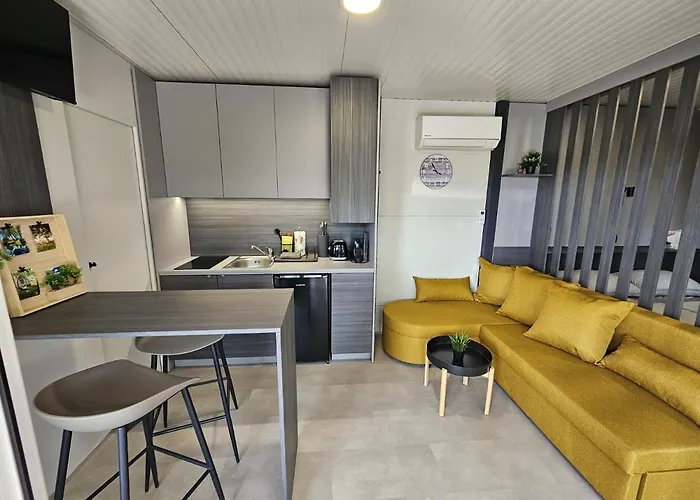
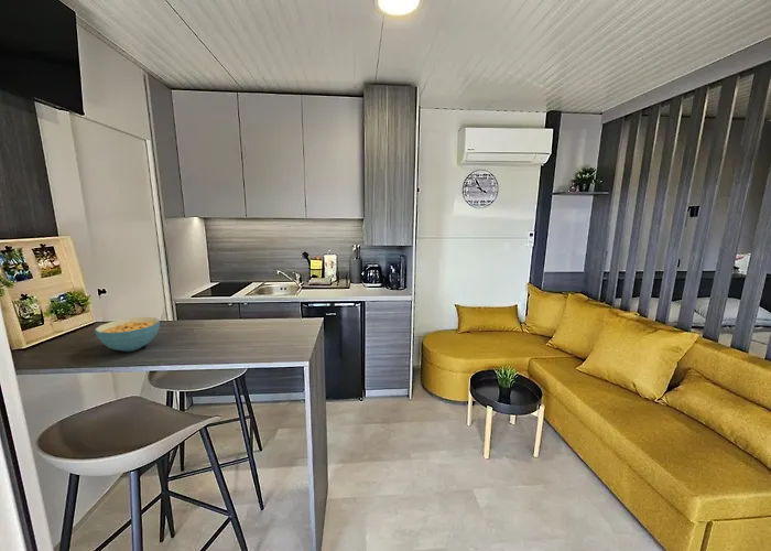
+ cereal bowl (130, 336)
